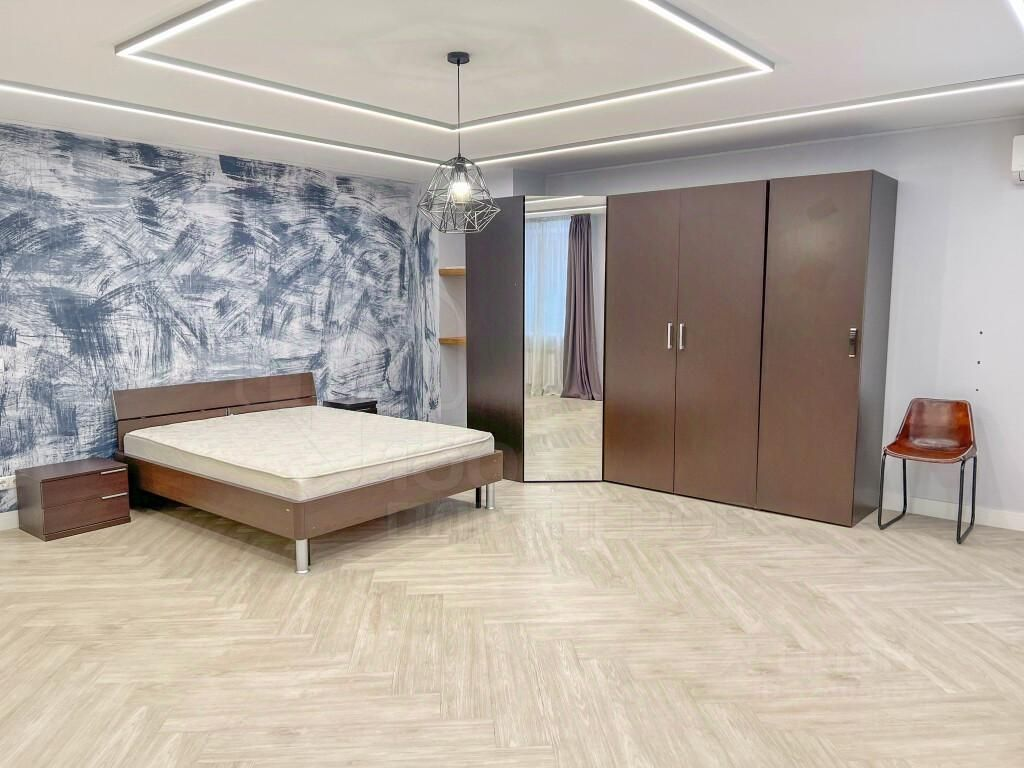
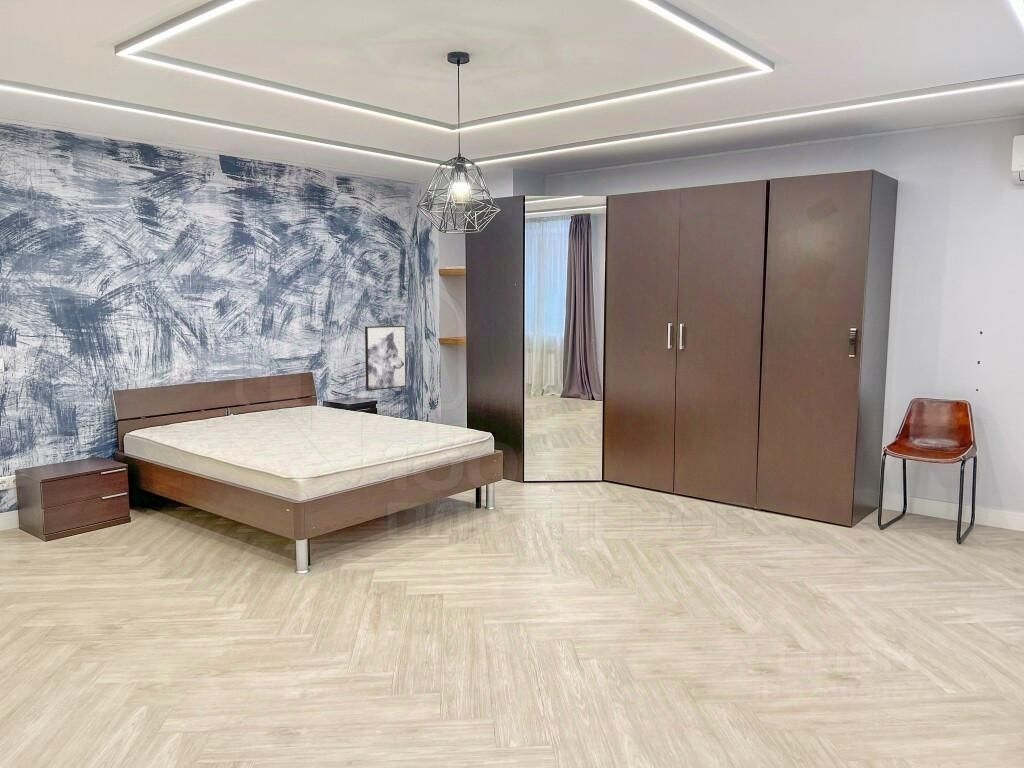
+ wall art (386, 357)
